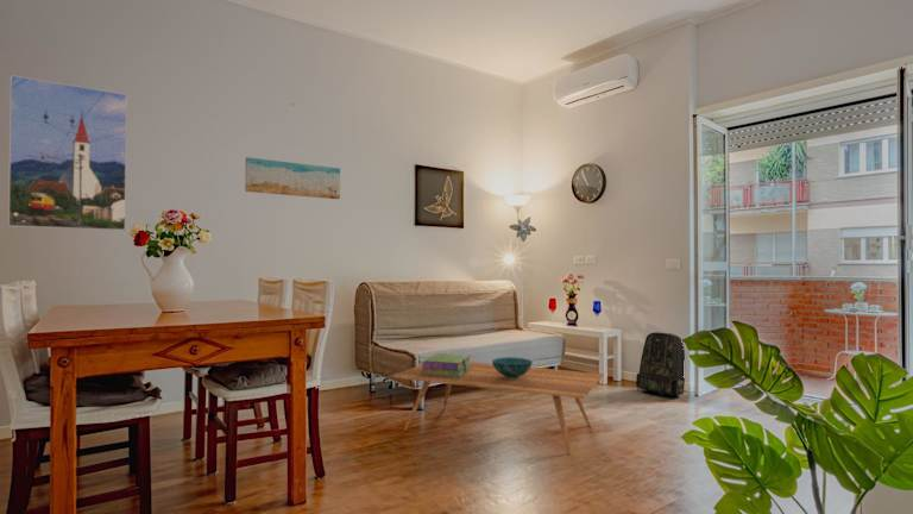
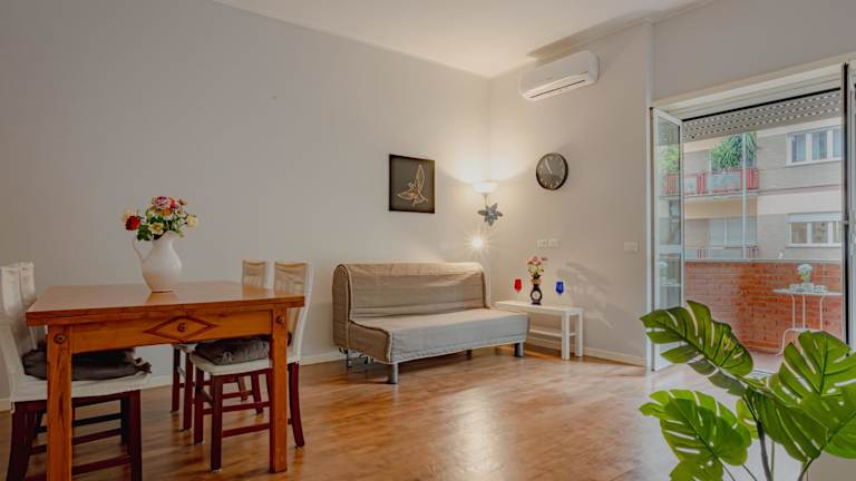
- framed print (70, 156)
- decorative bowl (511, 369)
- wall art (294, 178)
- stack of books (447, 363)
- backpack (663, 362)
- coffee table (502, 389)
